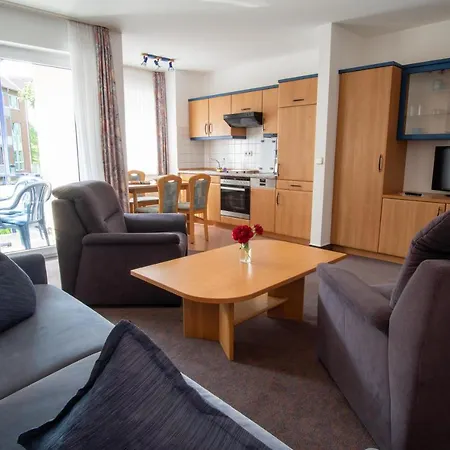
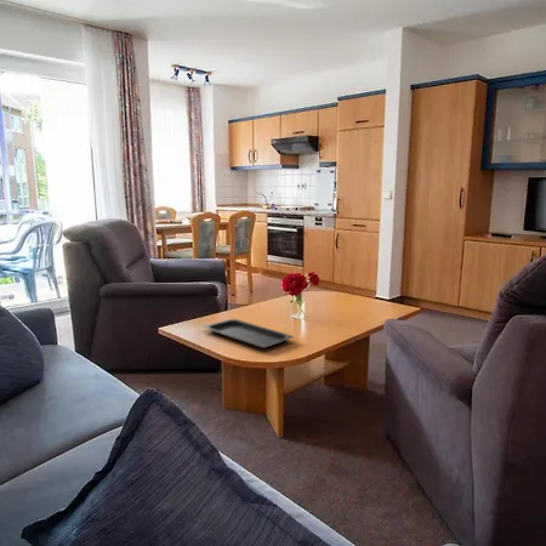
+ serving tray (246, 332)
